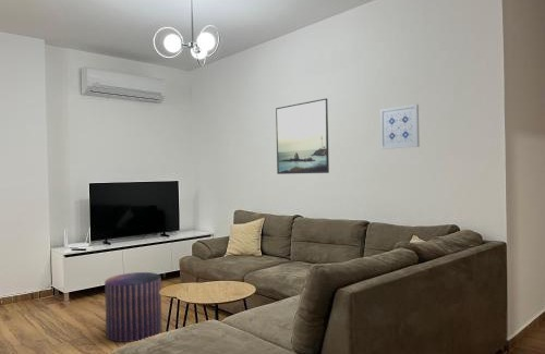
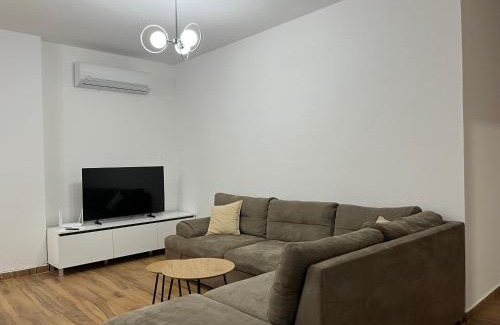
- pouf (133, 305)
- wall art (399, 127)
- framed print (301, 138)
